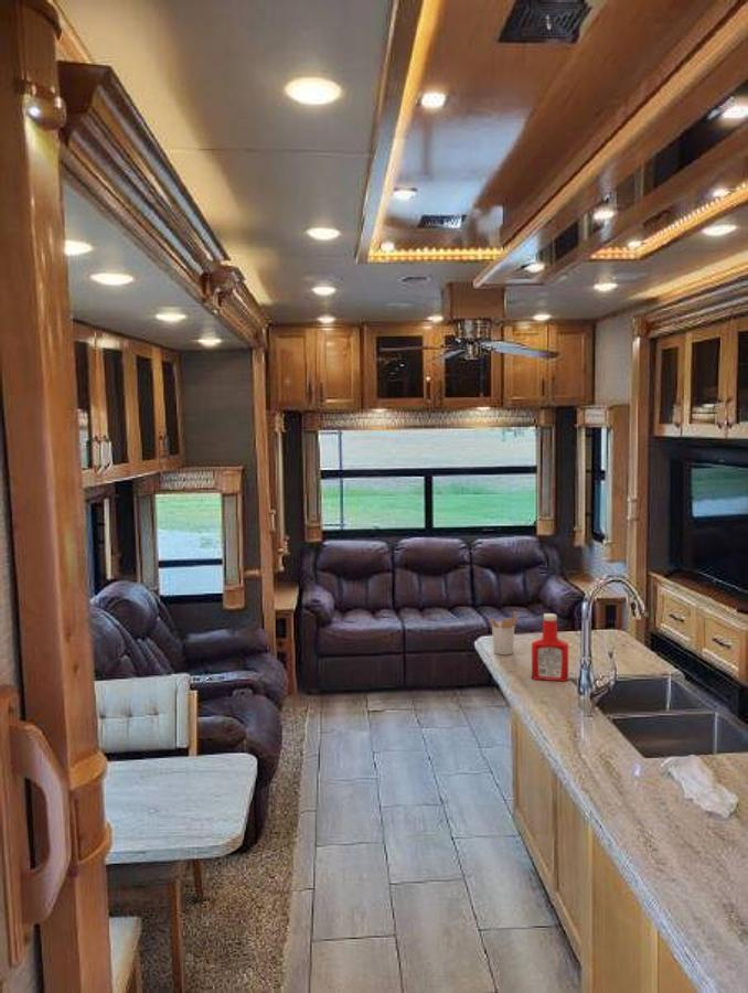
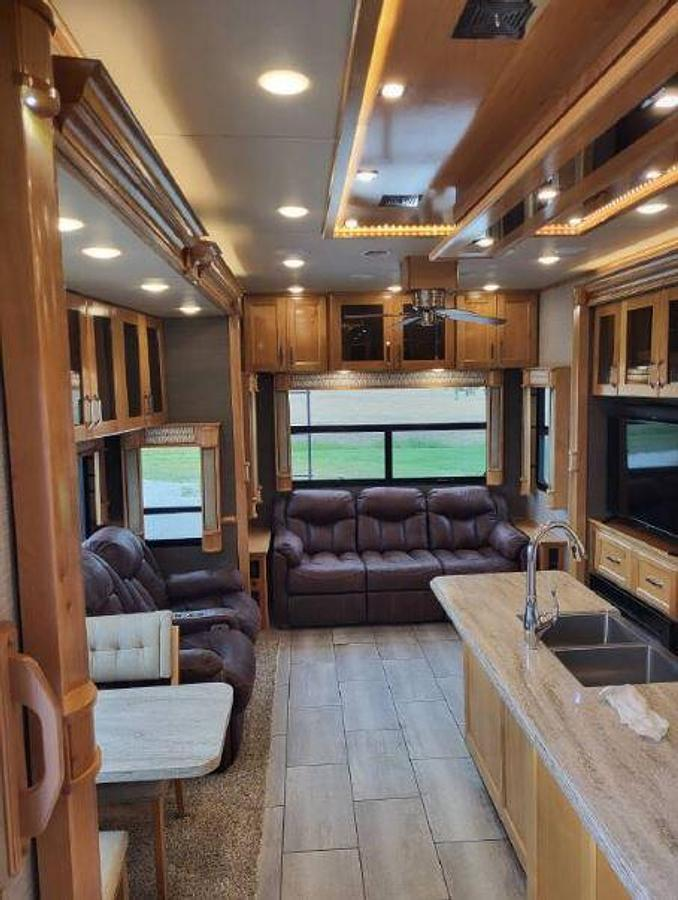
- utensil holder (505, 633)
- soap bottle (549, 645)
